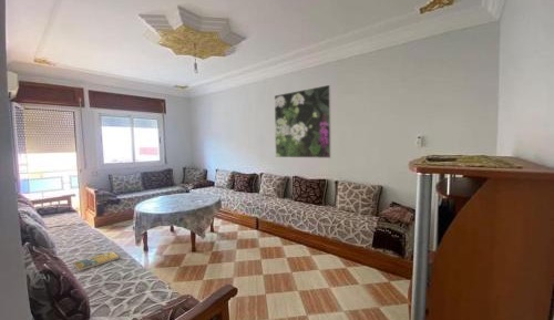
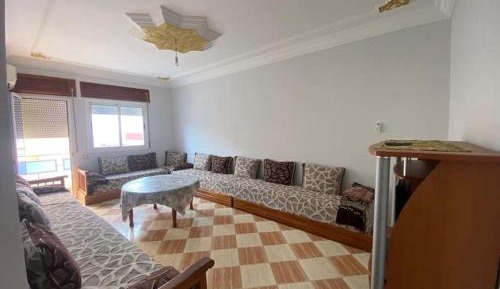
- booklet (96, 260)
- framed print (300, 124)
